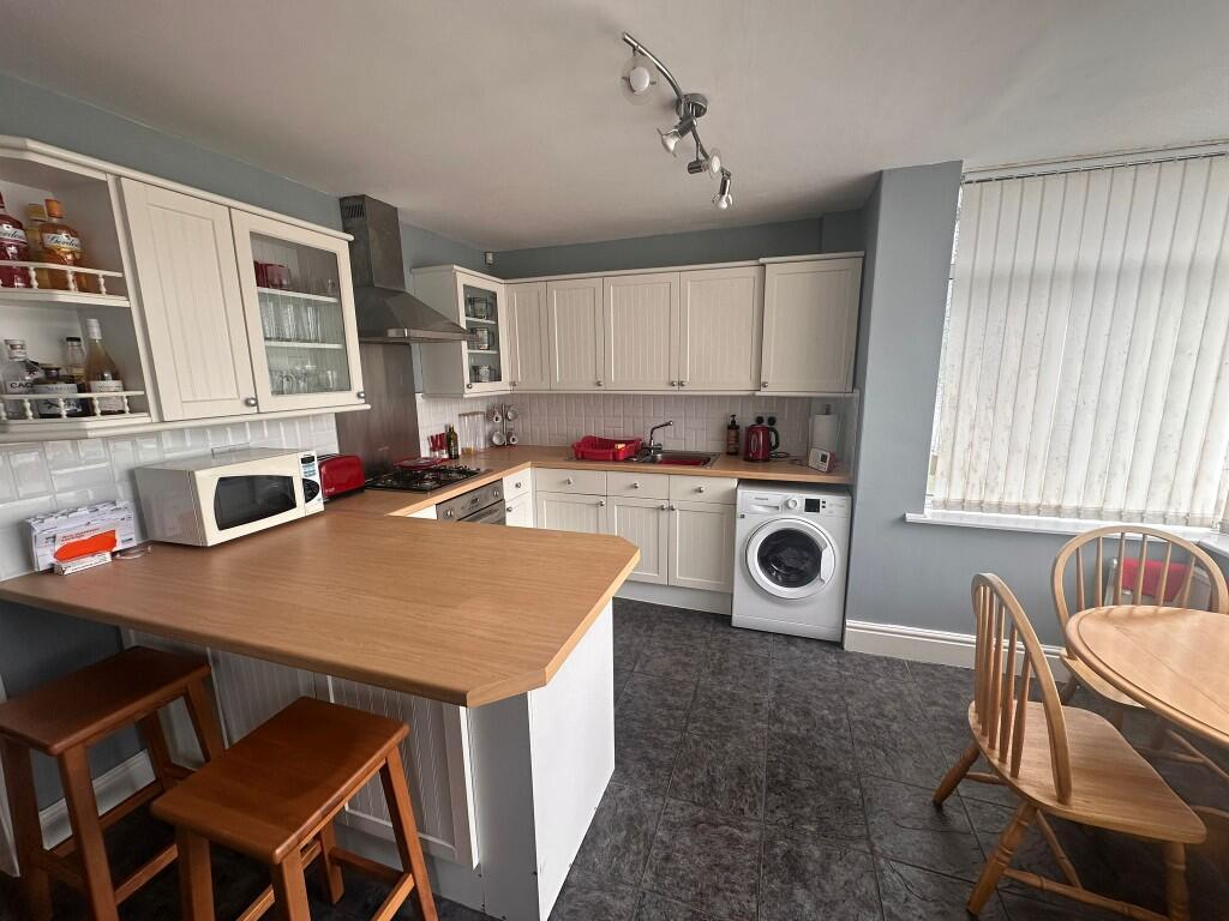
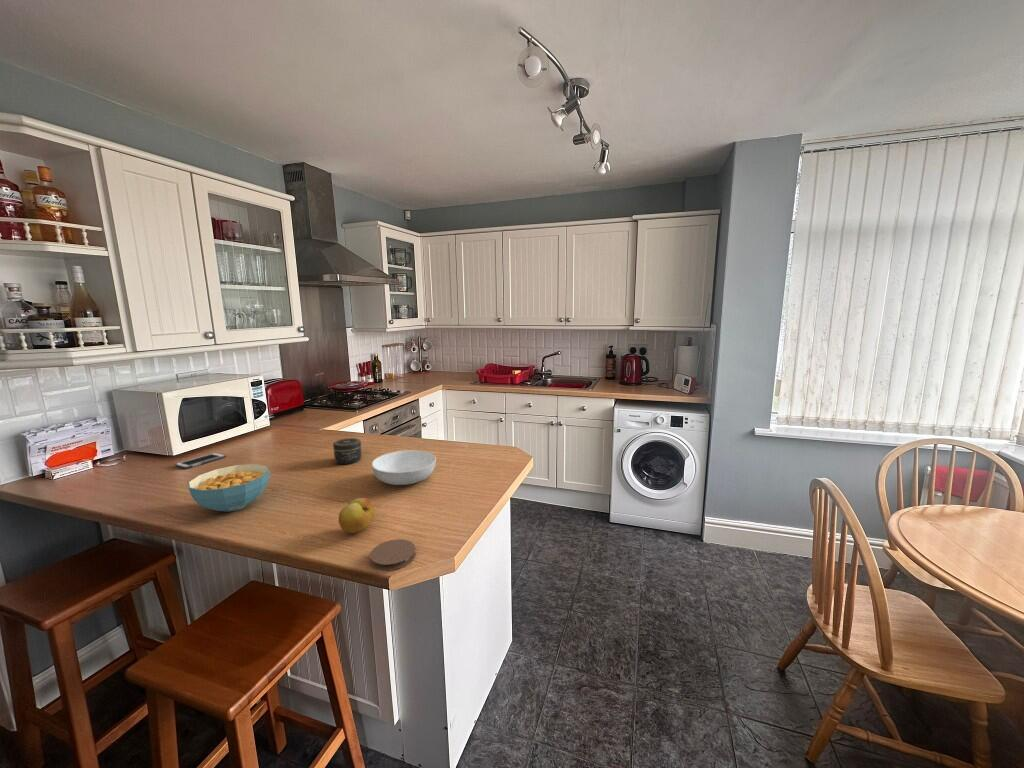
+ jar (347, 450)
+ cereal bowl (232, 491)
+ coaster (393, 554)
+ fruit (357, 515)
+ cell phone (201, 460)
+ serving bowl (404, 469)
